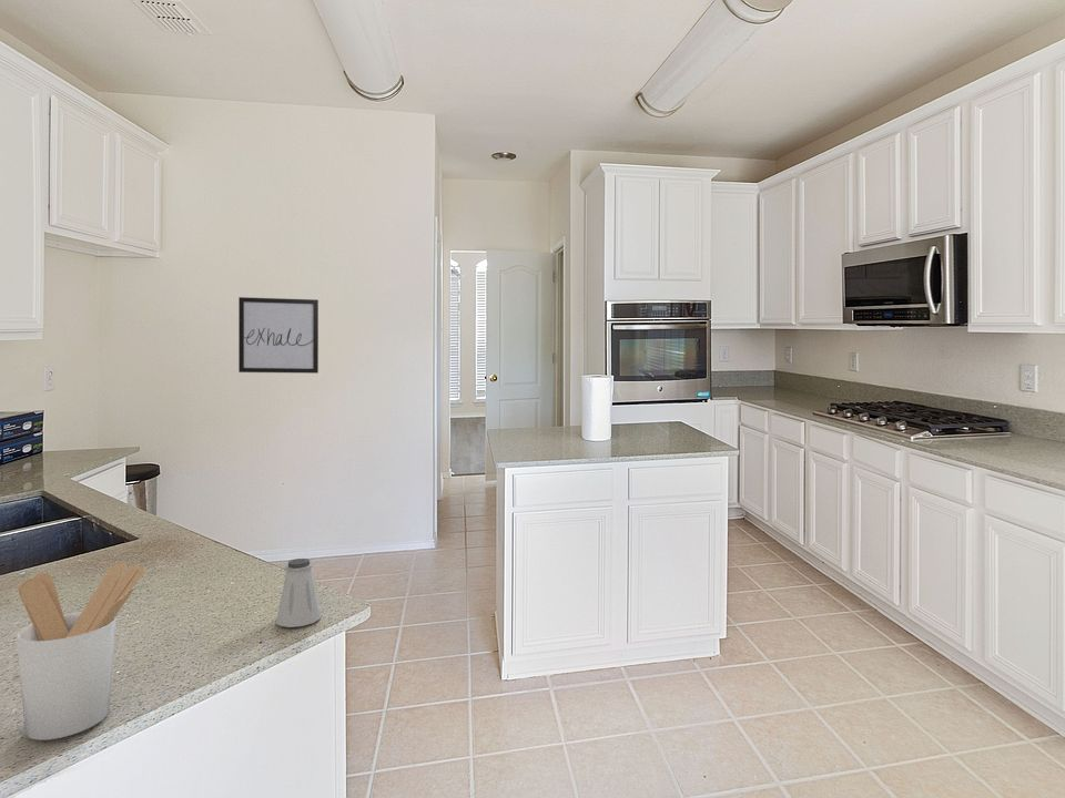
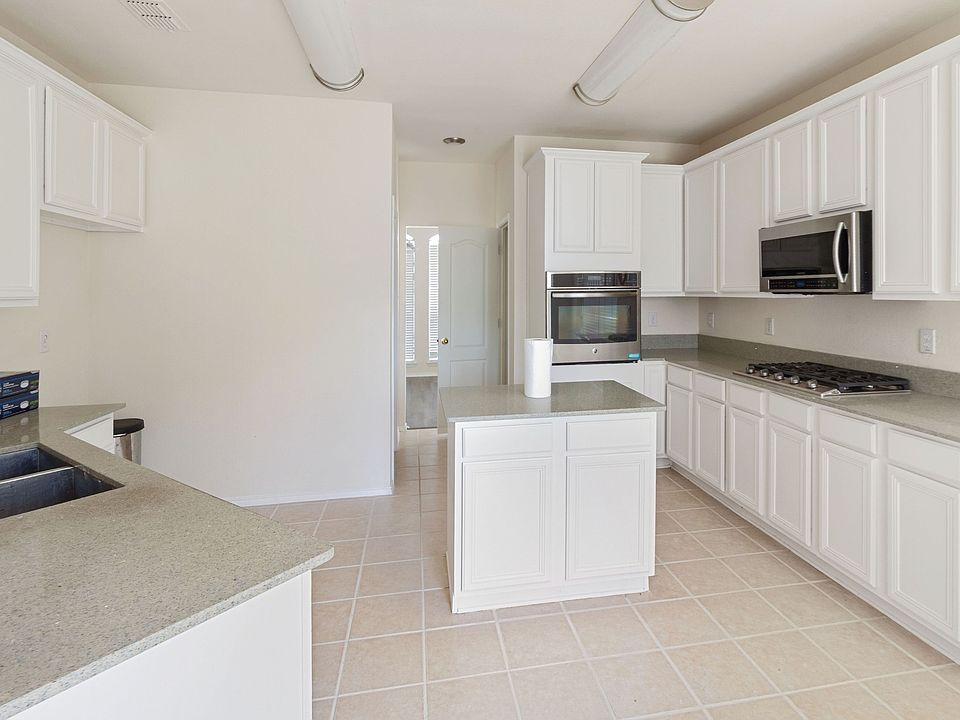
- wall art (278, 335)
- saltshaker (298, 590)
- utensil holder (88, 641)
